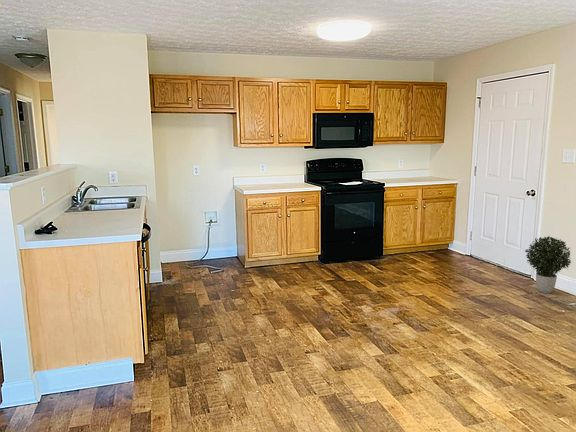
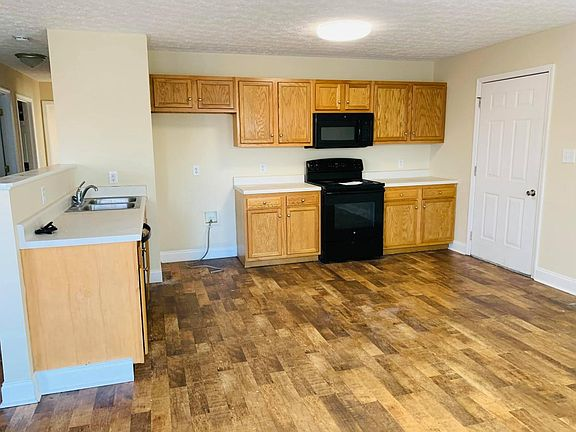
- potted plant (547, 264)
